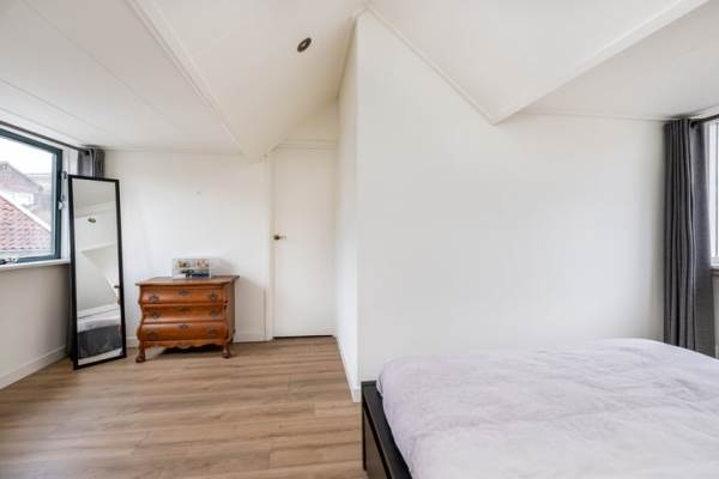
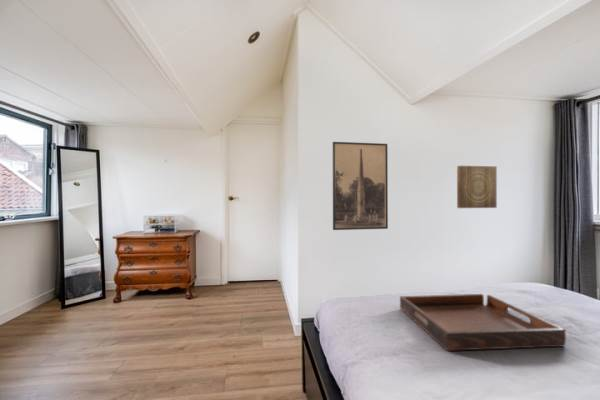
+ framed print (360, 186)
+ wall art (477, 187)
+ serving tray (470, 317)
